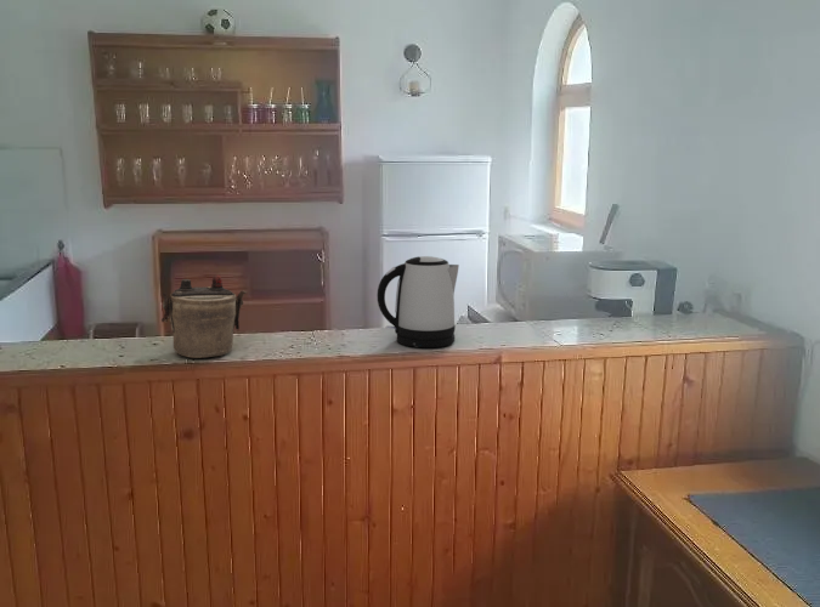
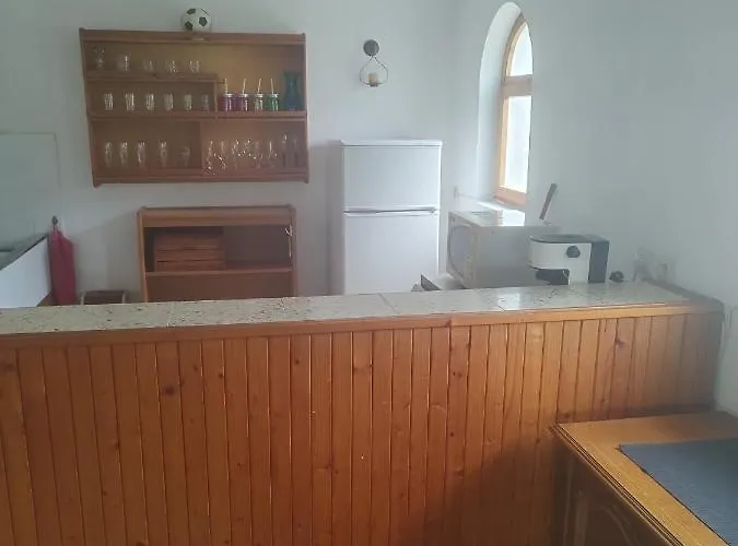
- teapot (205, 314)
- kettle (417, 299)
